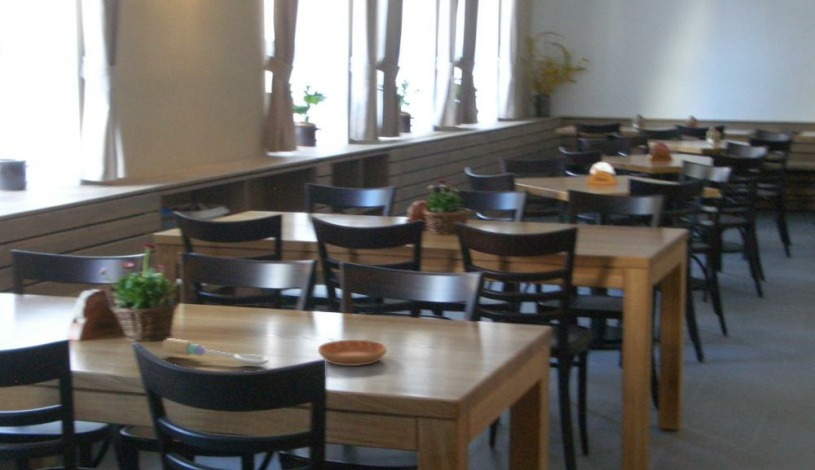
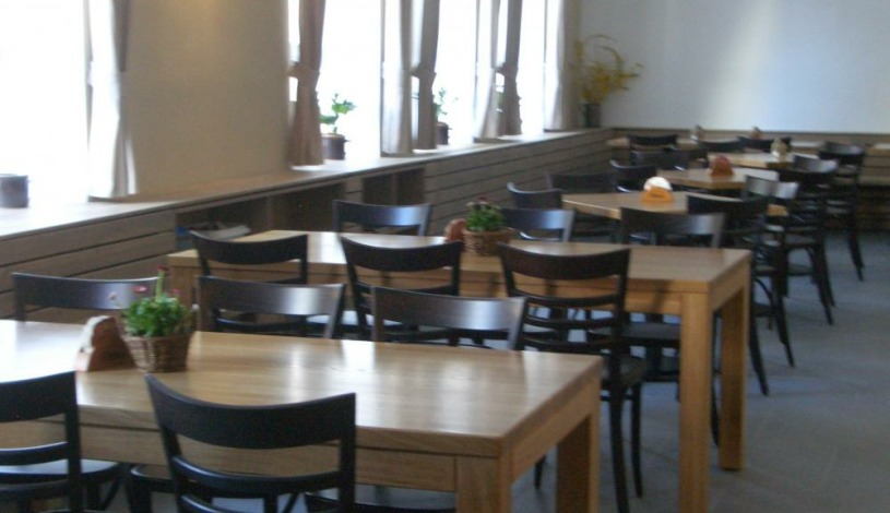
- spoon (214, 352)
- saucer (352, 353)
